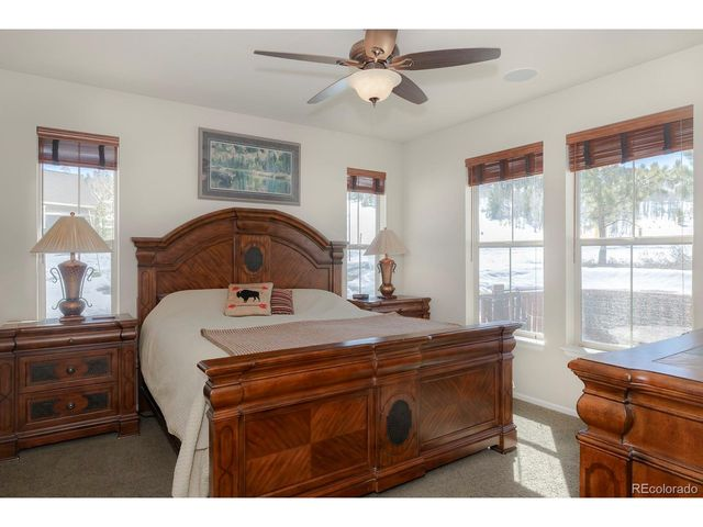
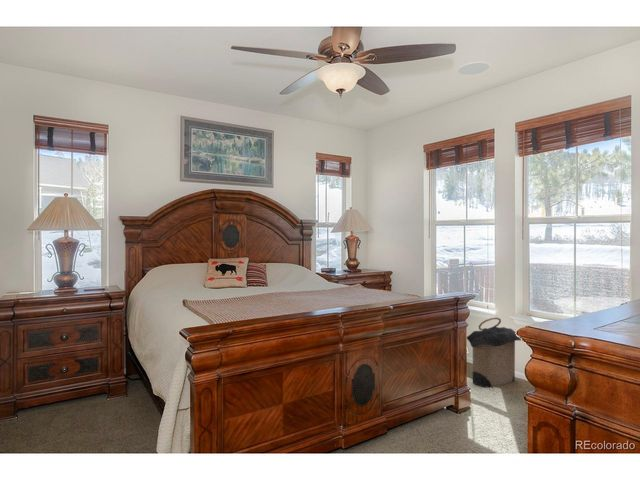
+ laundry hamper (493, 348)
